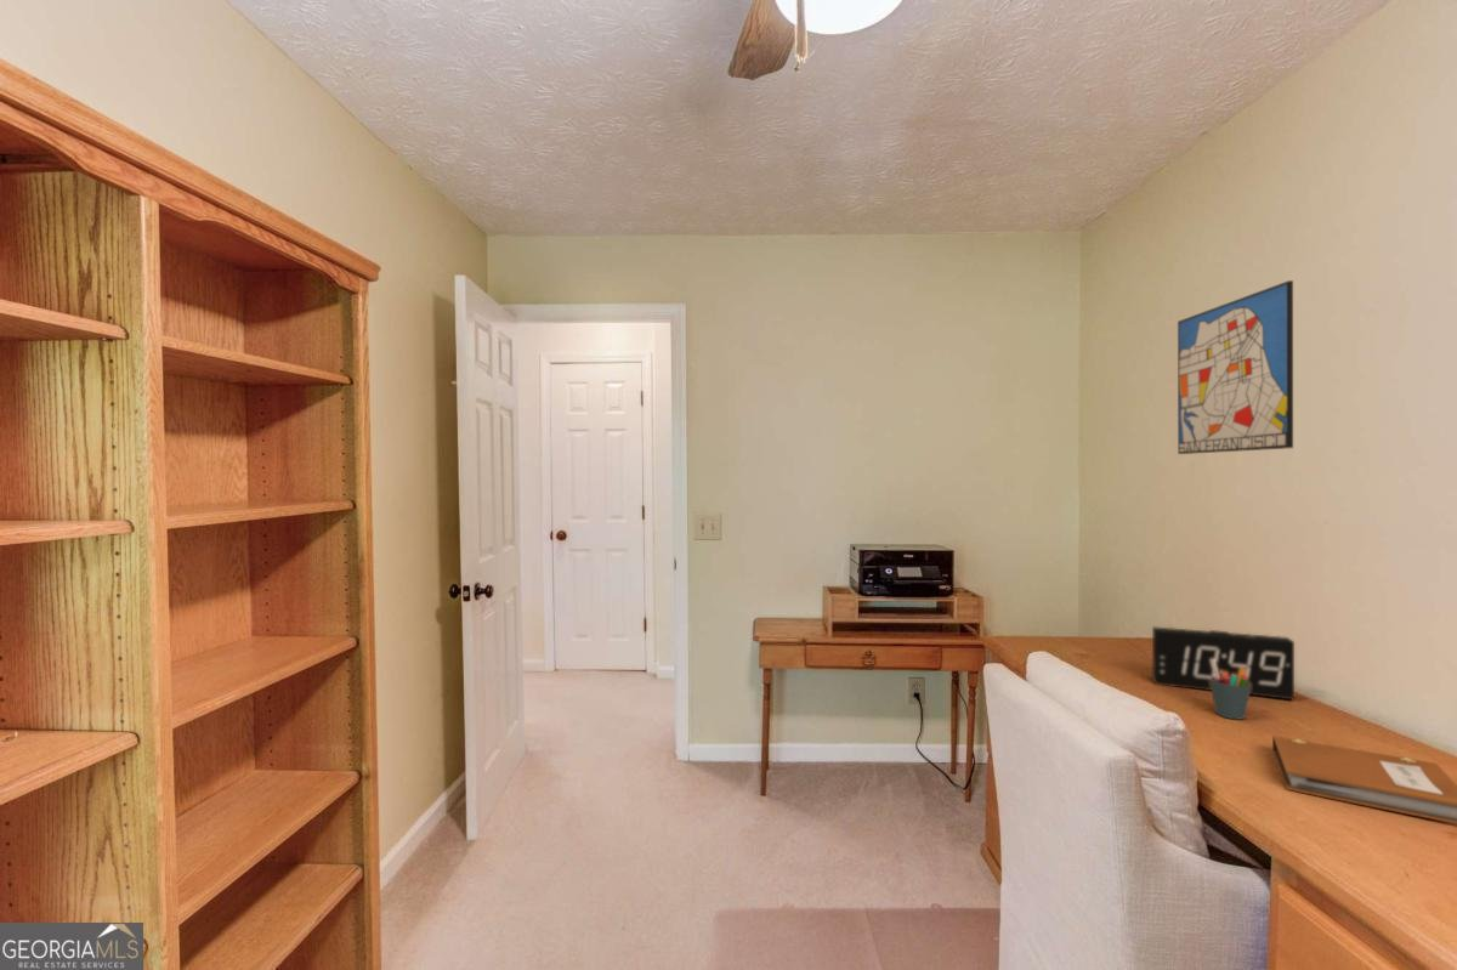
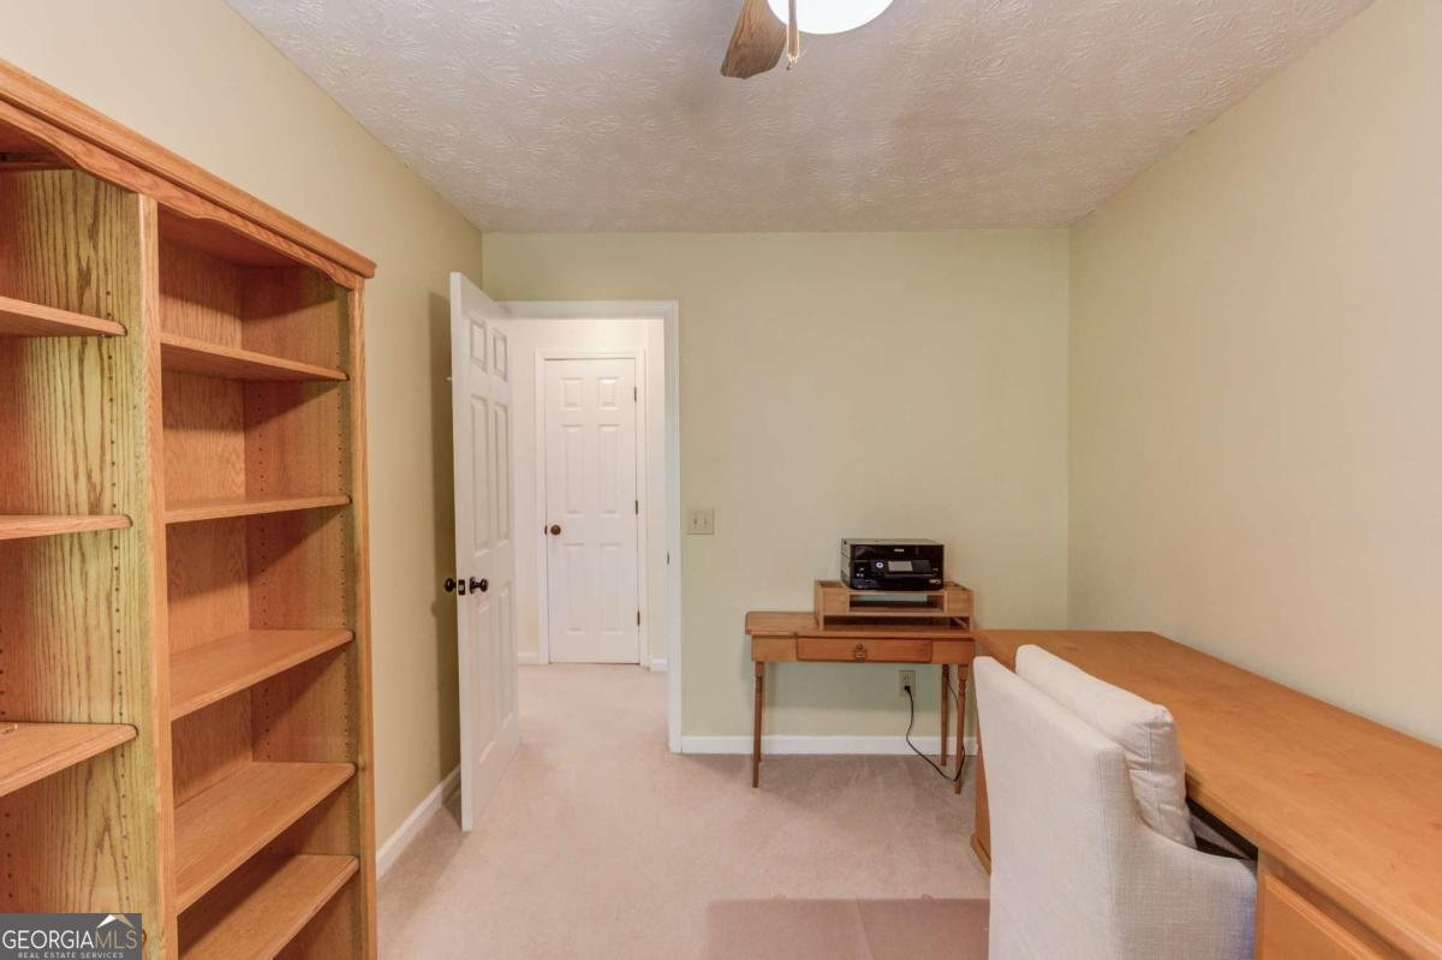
- wall art (1228, 376)
- pen holder (1230, 688)
- alarm clock (1218, 658)
- notebook (1366, 776)
